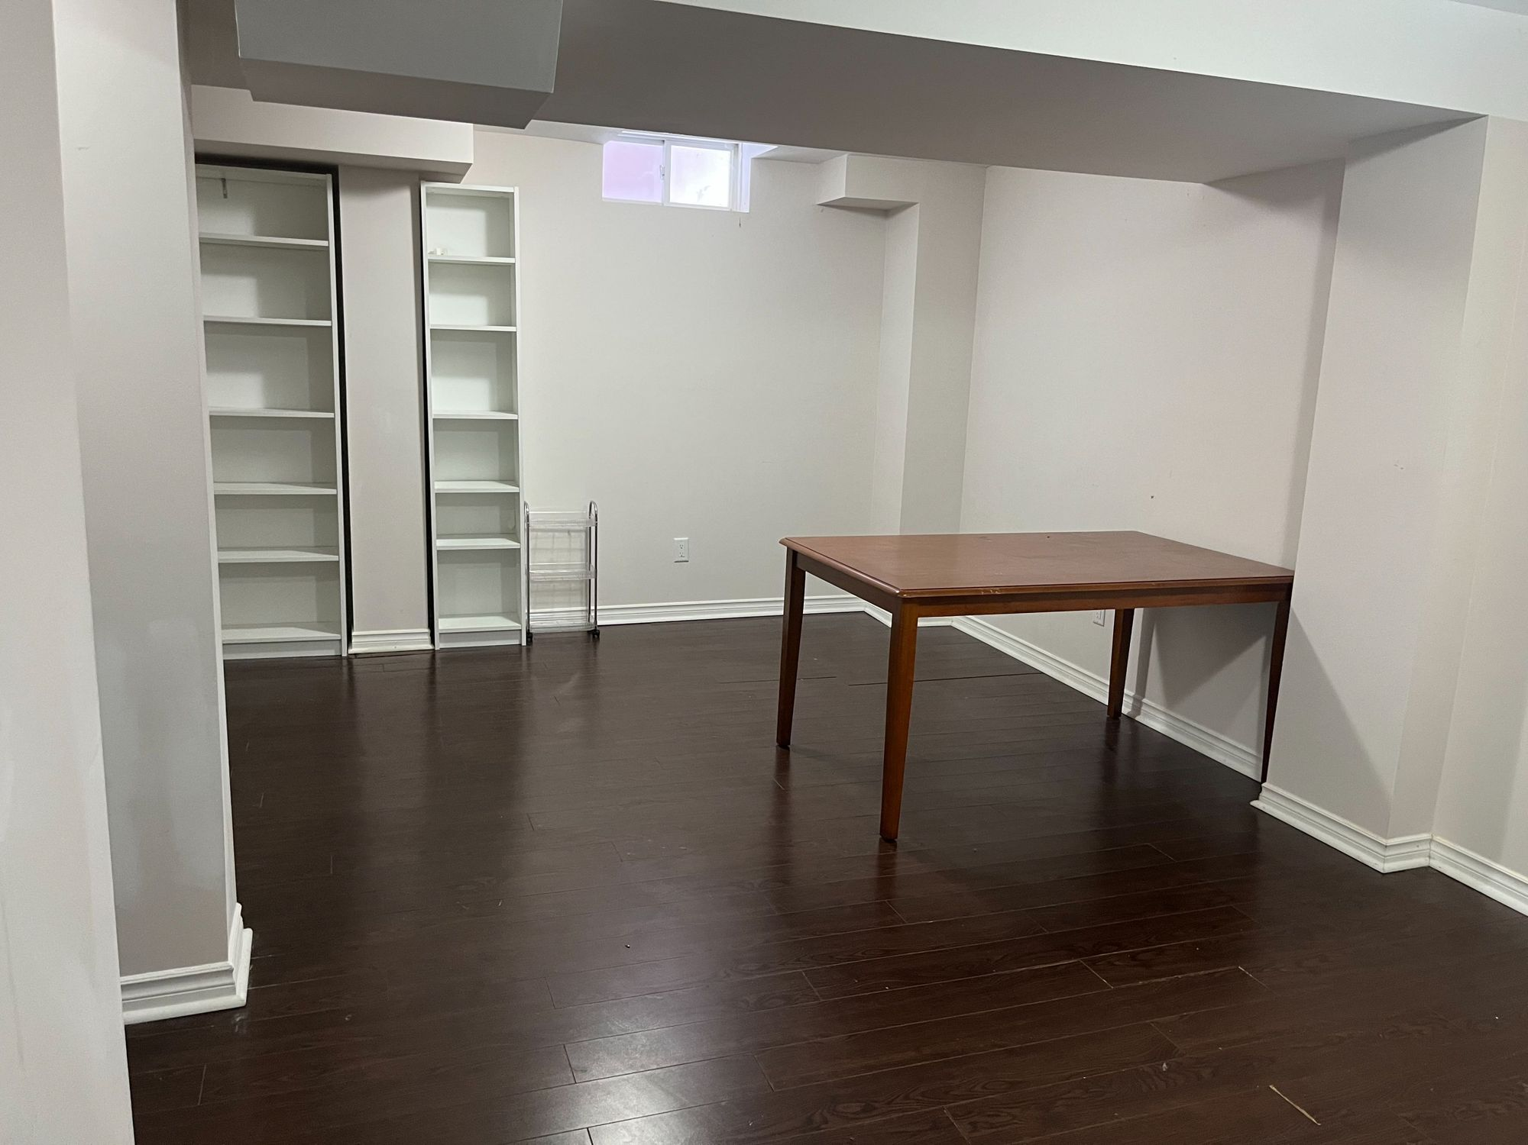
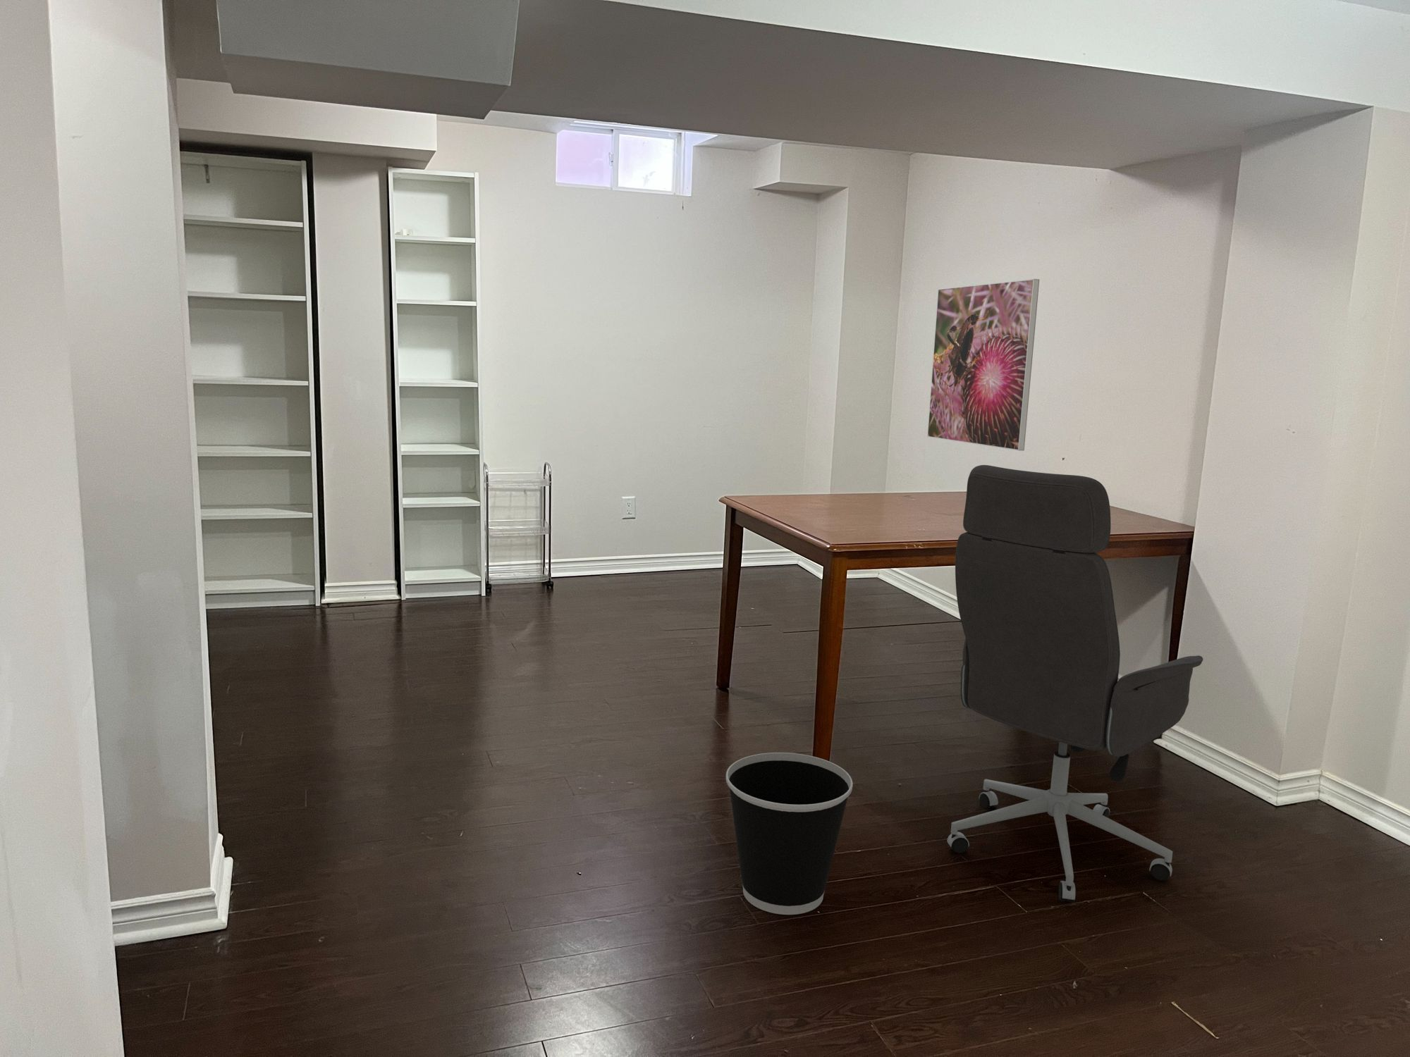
+ office chair (1065, 665)
+ wastebasket (785, 835)
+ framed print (978, 364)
